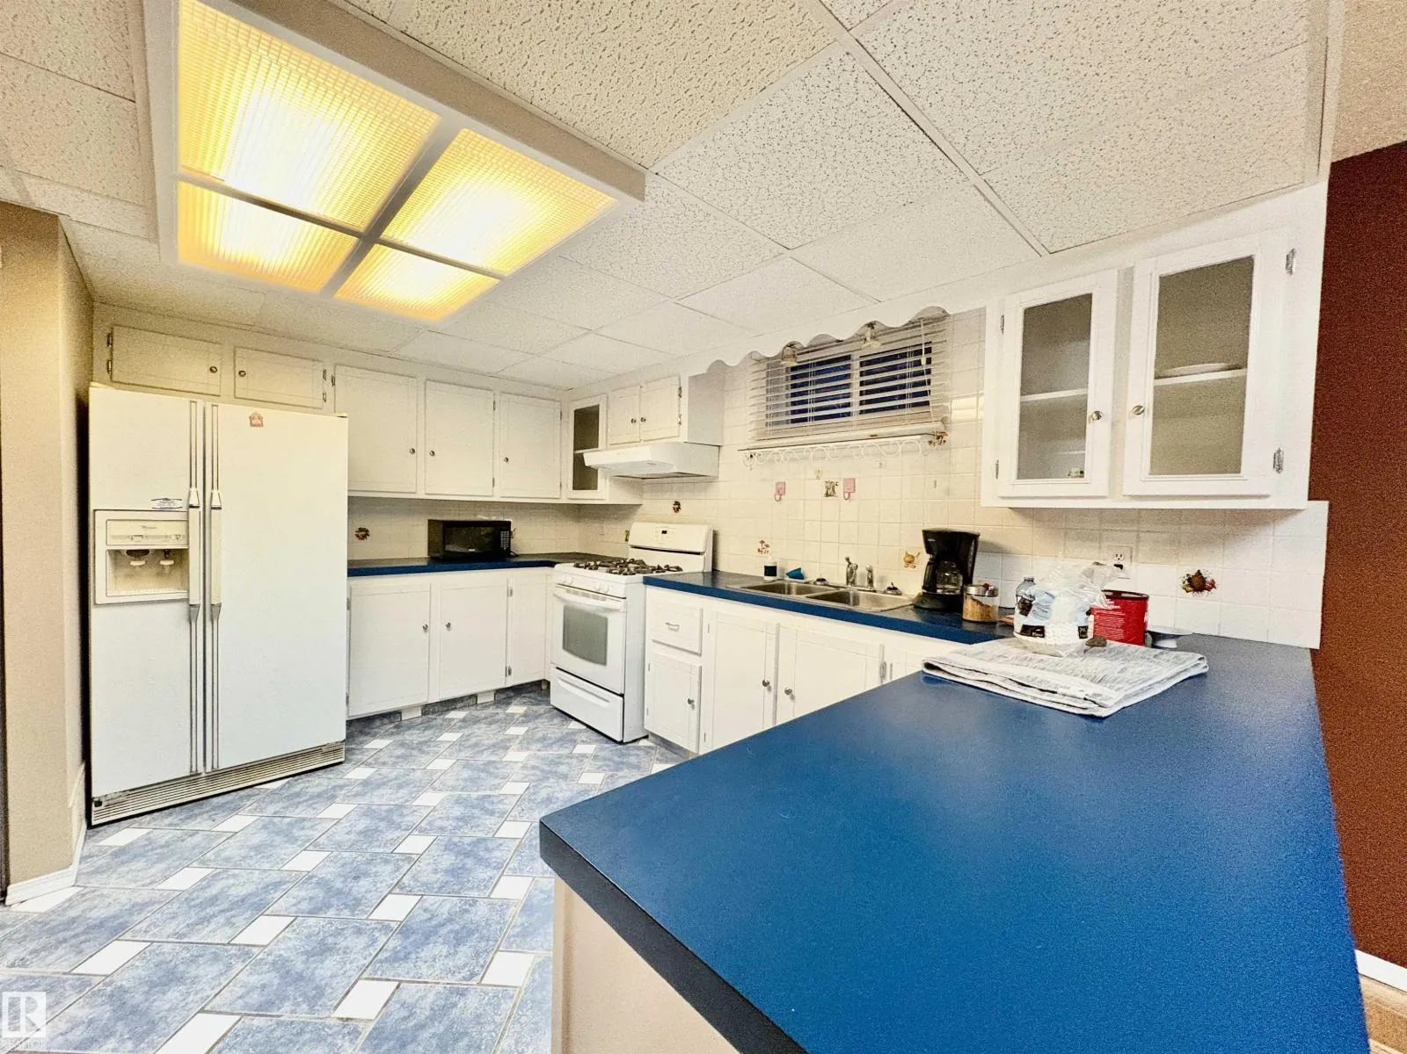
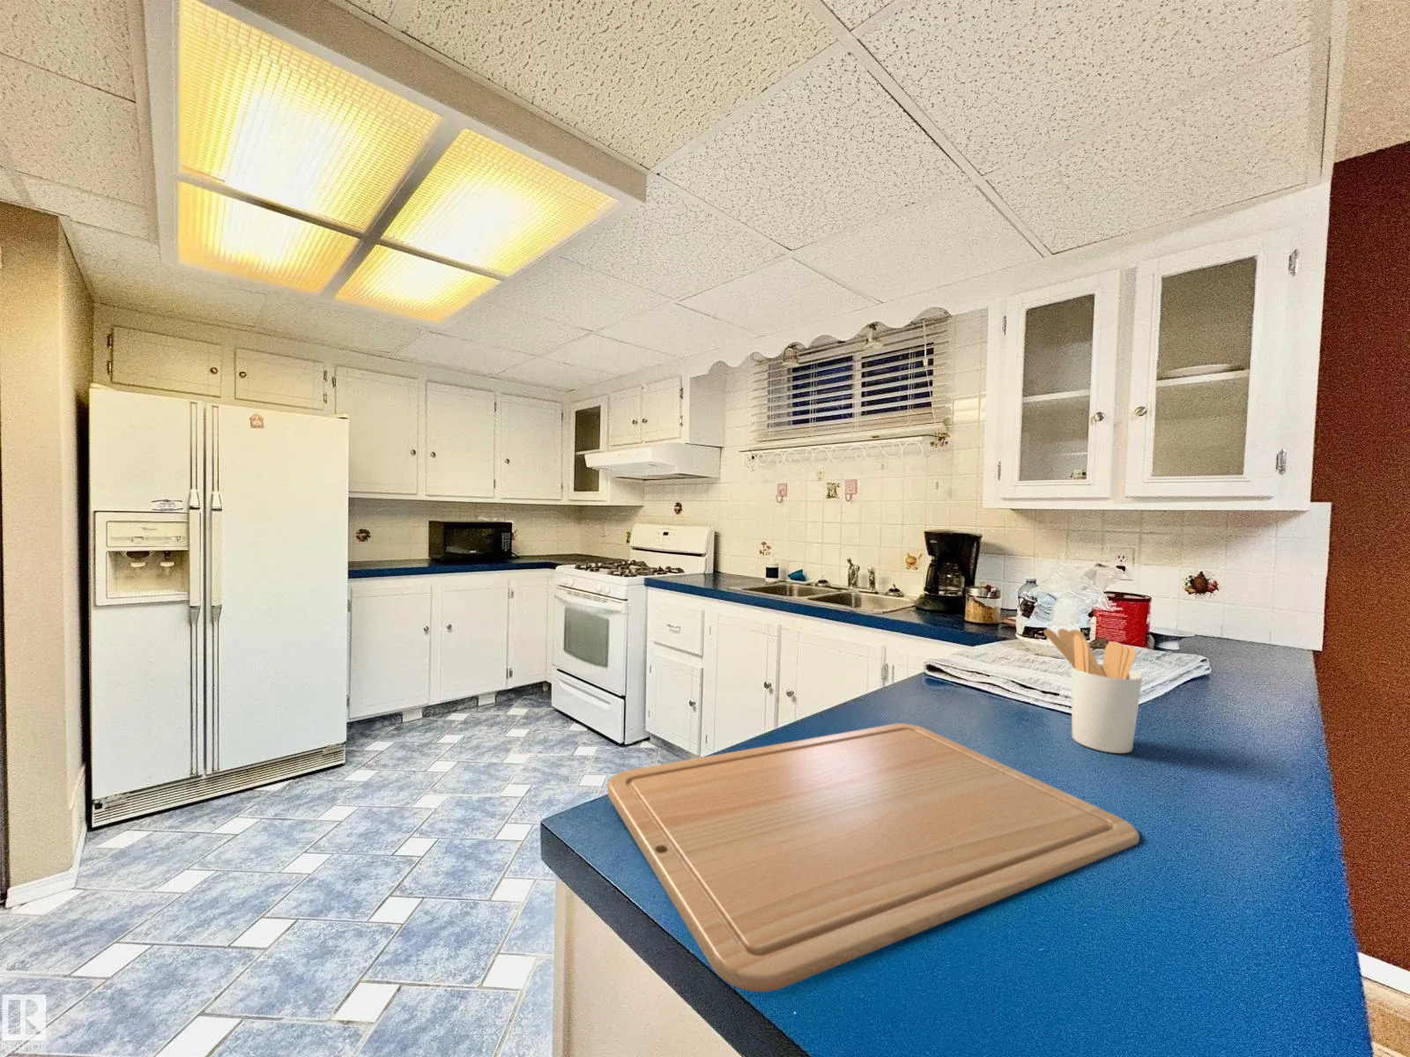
+ utensil holder (1089, 684)
+ chopping board (857, 806)
